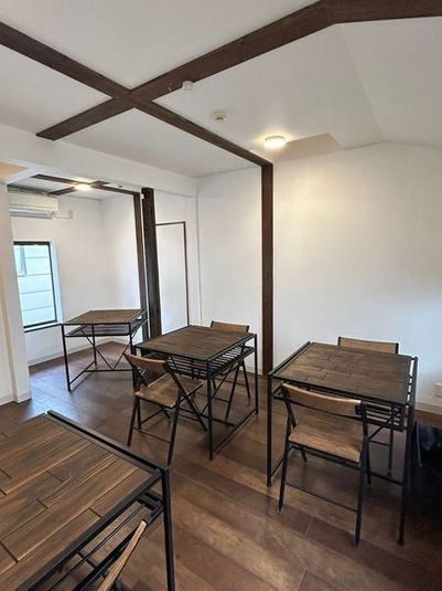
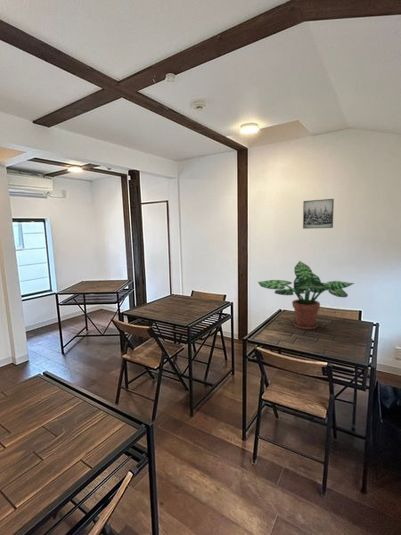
+ wall art (317, 214)
+ potted plant (308, 296)
